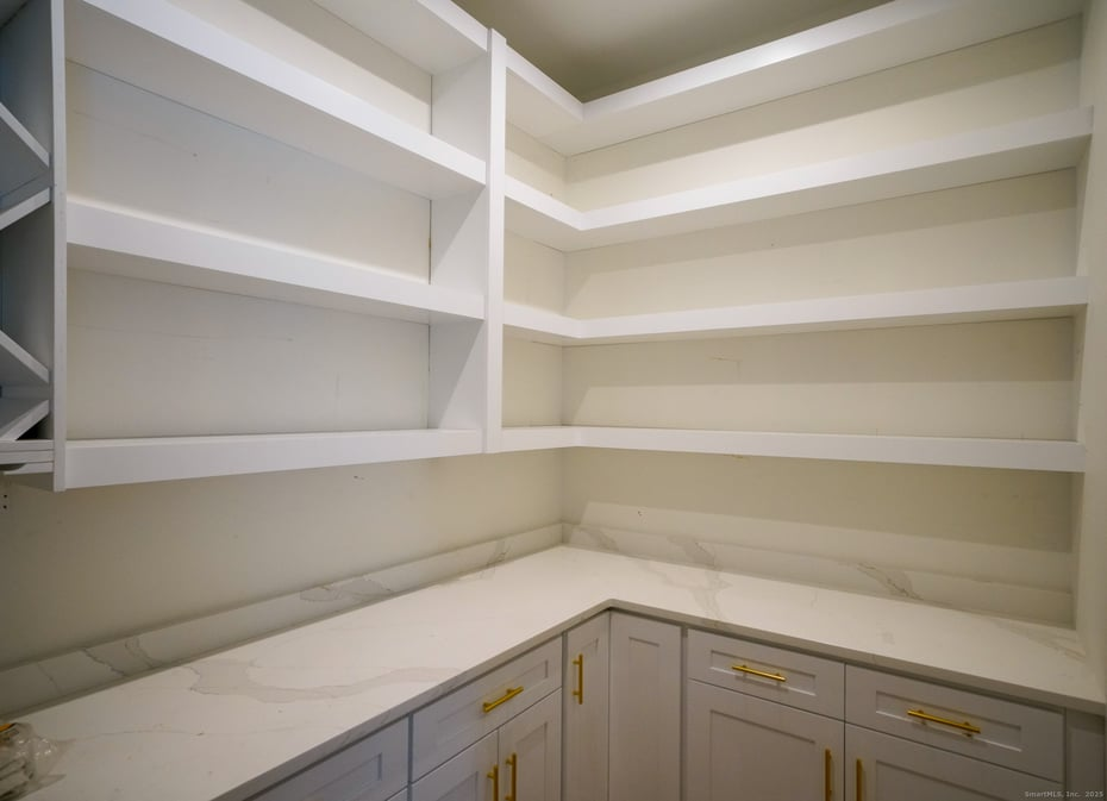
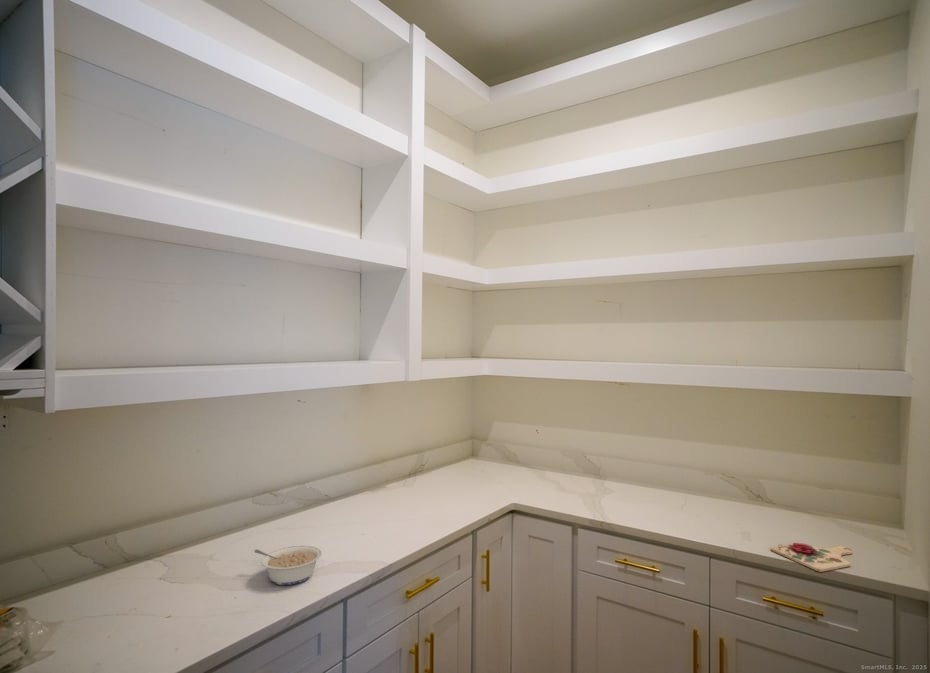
+ legume (289, 564)
+ cutting board (821, 550)
